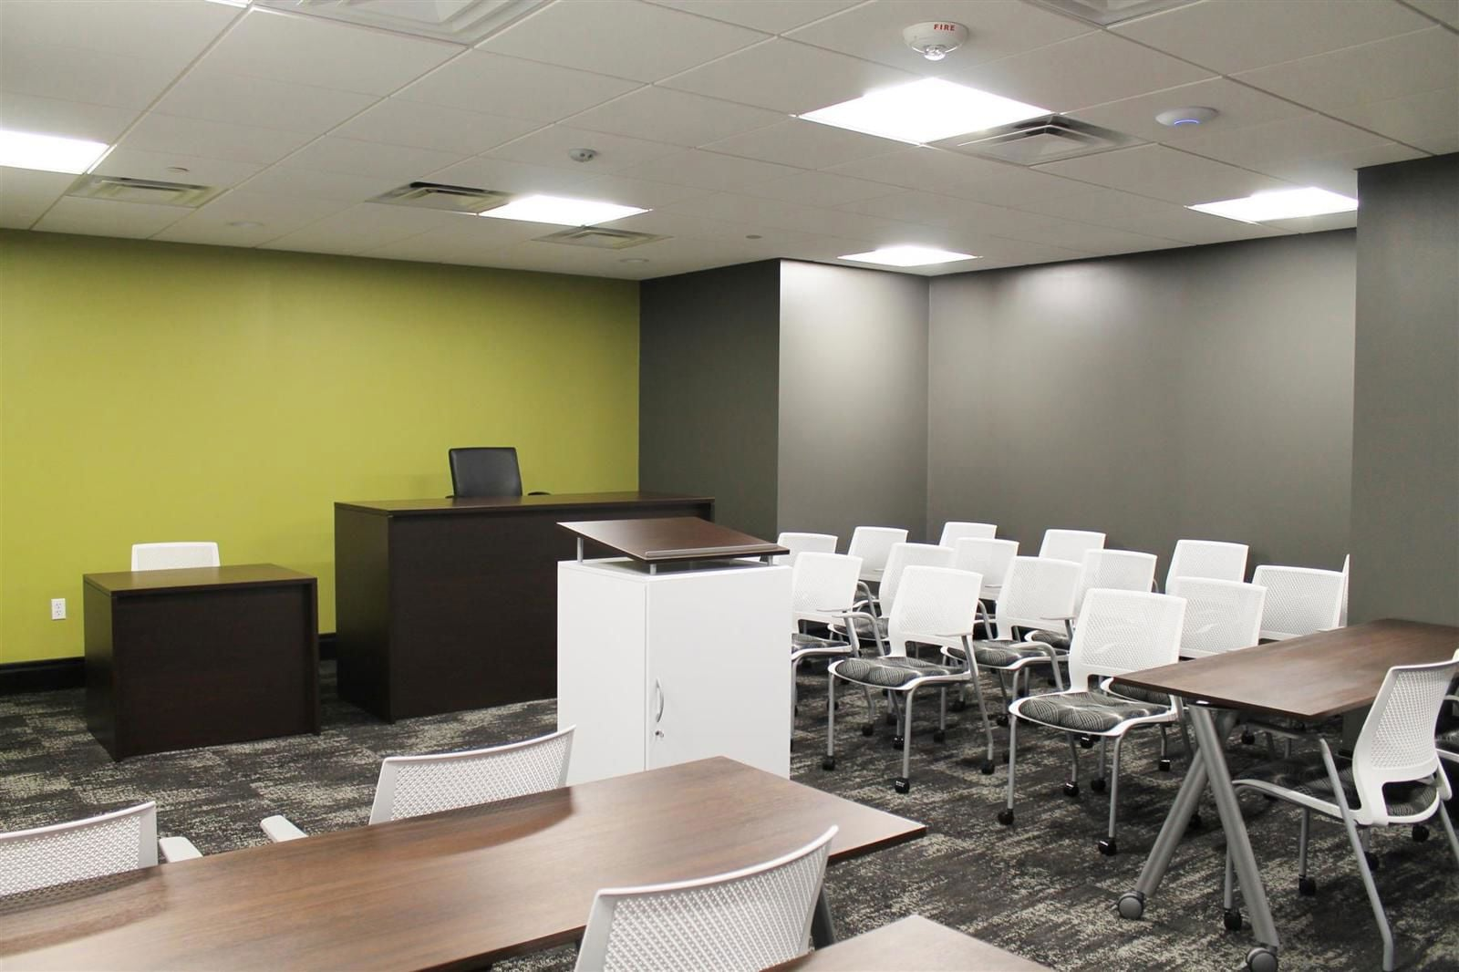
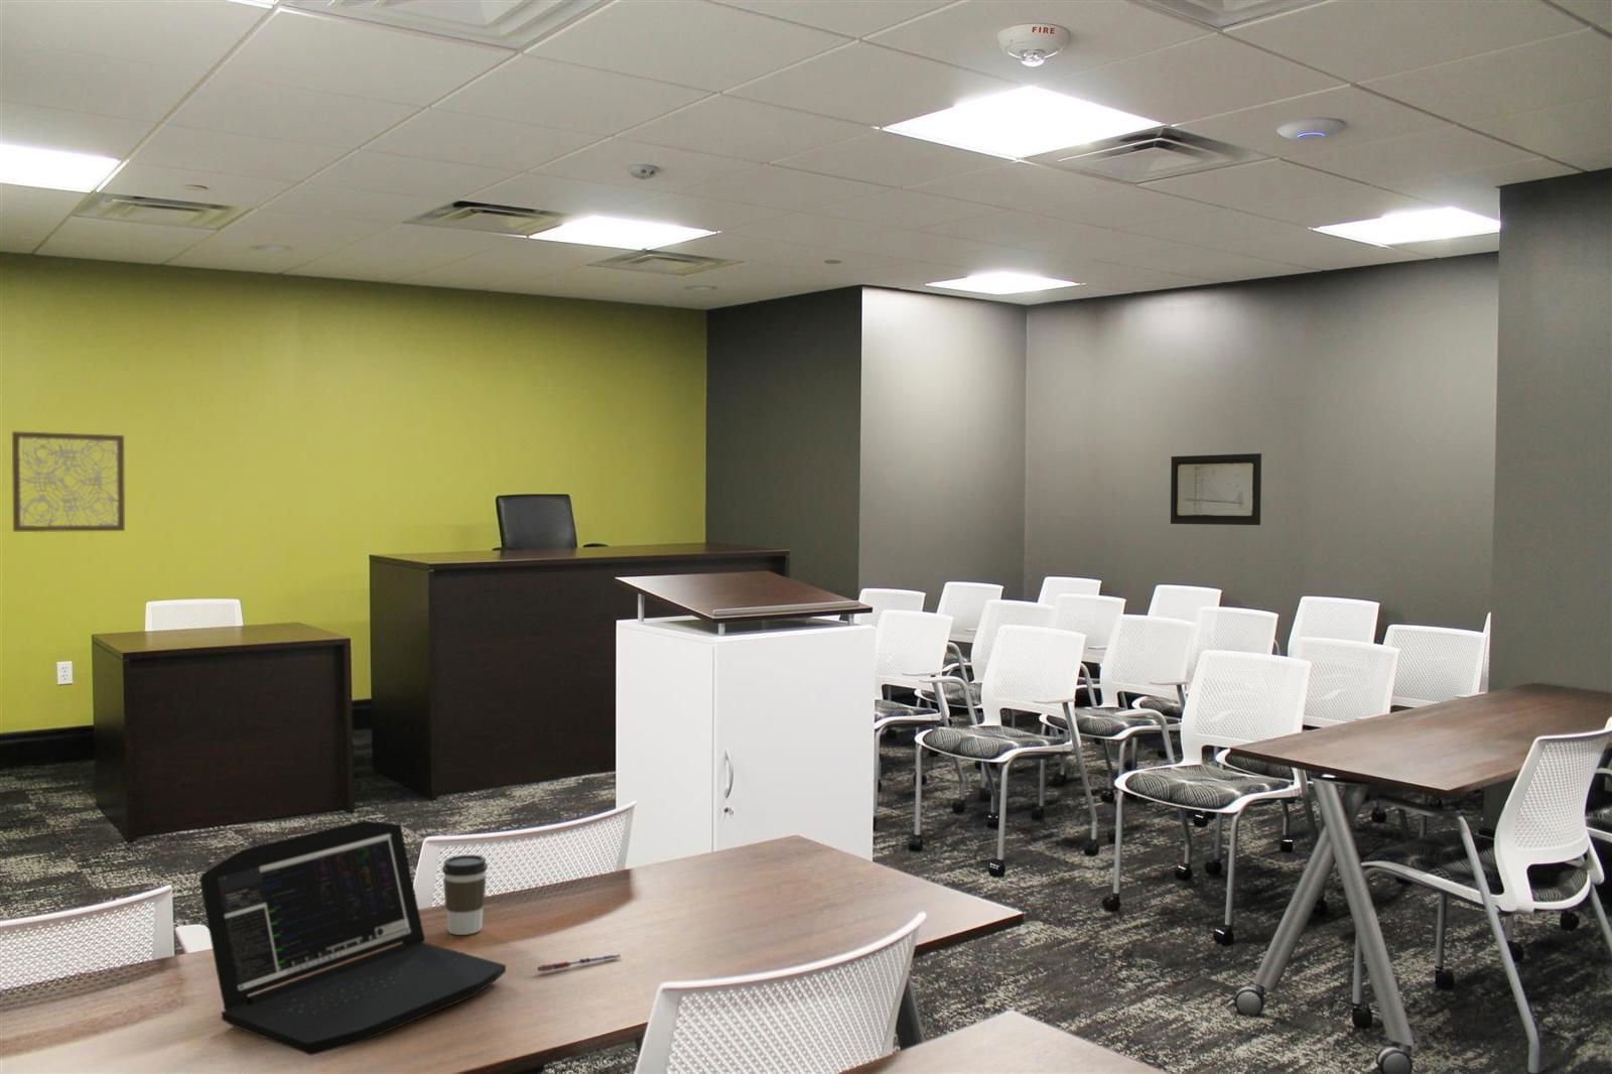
+ laptop (362, 923)
+ coffee cup (465, 894)
+ wall art (1214, 489)
+ pen (579, 961)
+ wall art (66, 483)
